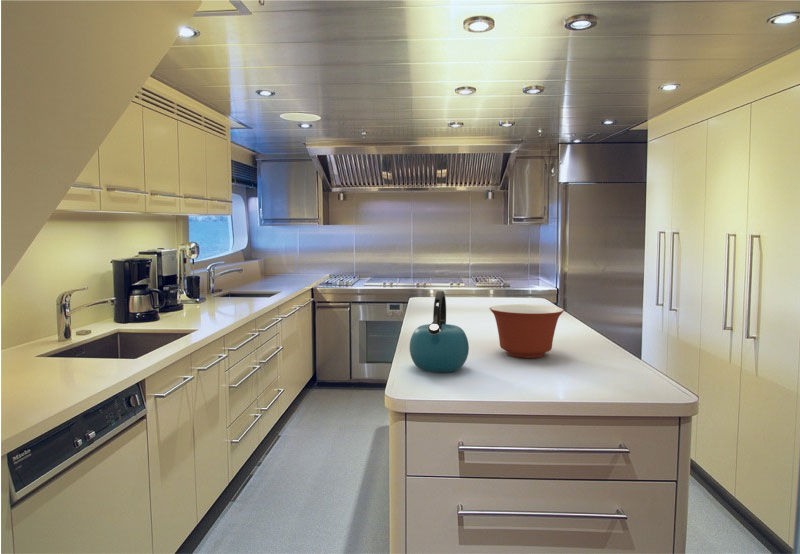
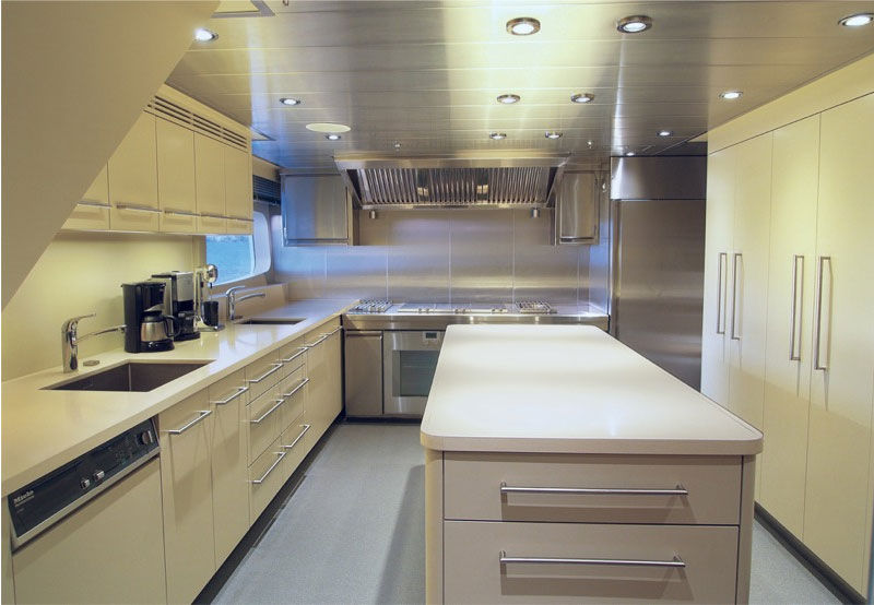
- mixing bowl (525, 331)
- kettle (438, 330)
